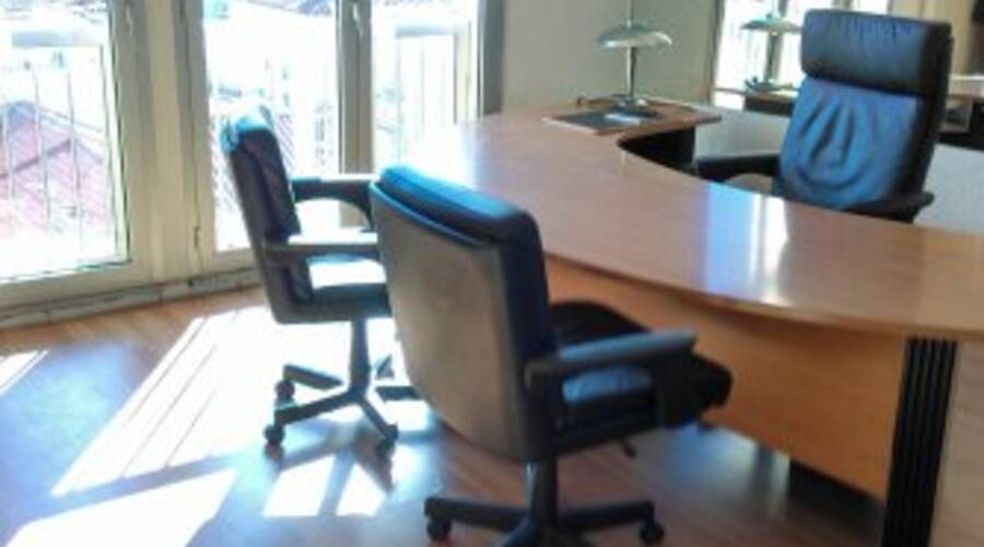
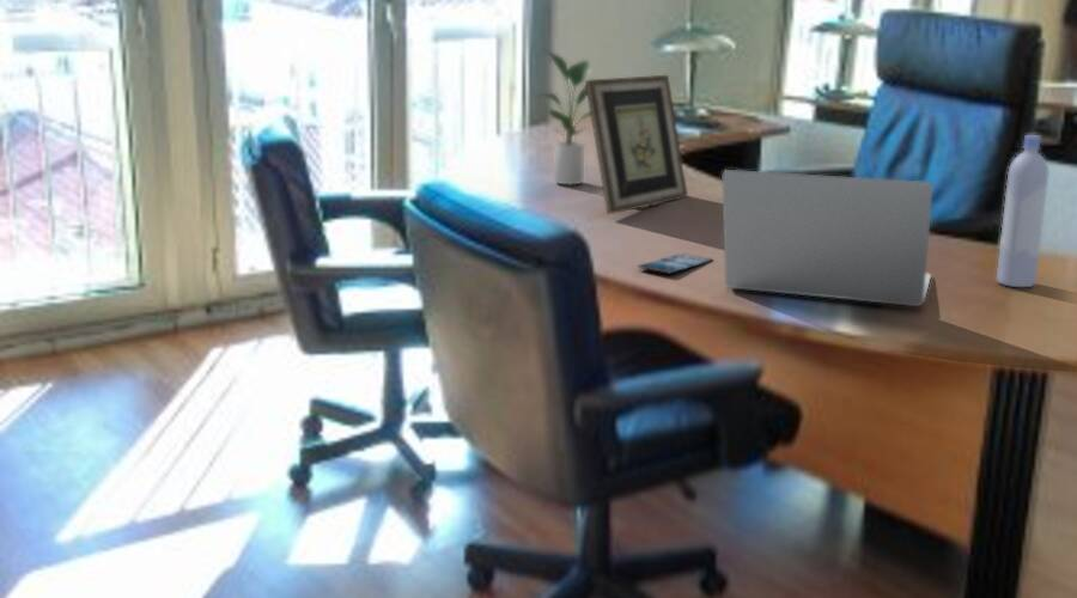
+ bottle (1023, 210)
+ potted plant (573, 115)
+ smartphone (675, 262)
+ picture frame (638, 141)
+ laptop (832, 227)
